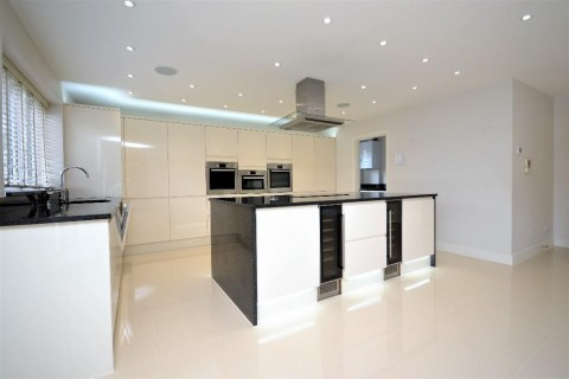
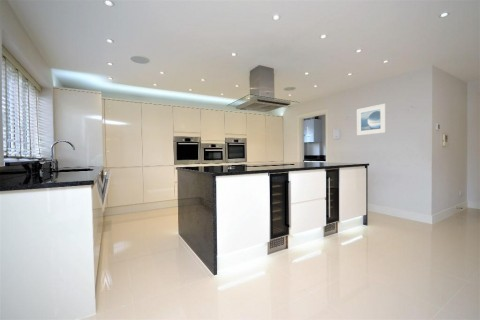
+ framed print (370, 120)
